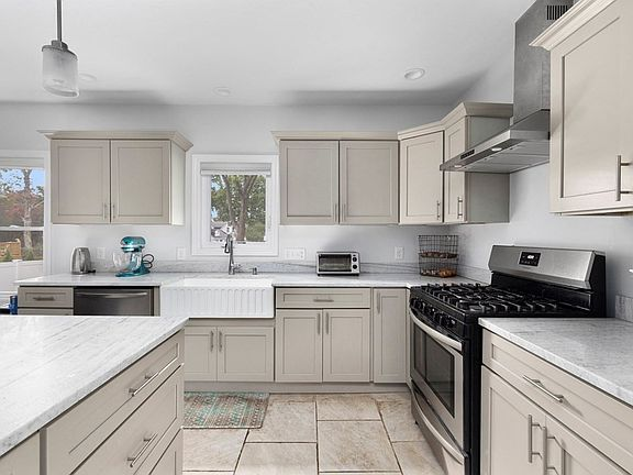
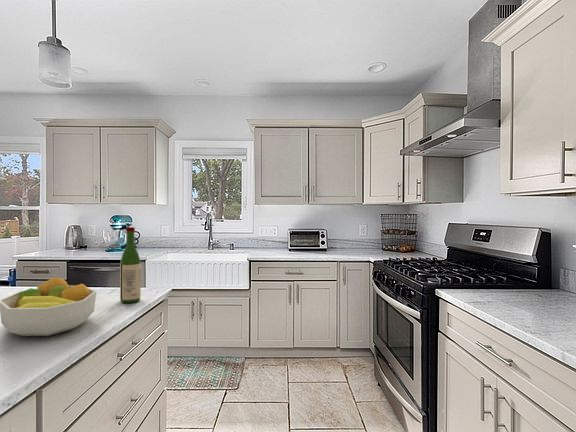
+ fruit bowl (50, 303)
+ wine bottle (130, 264)
